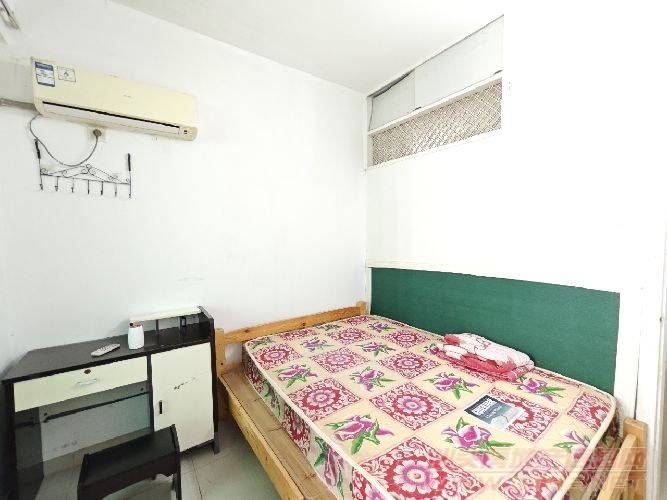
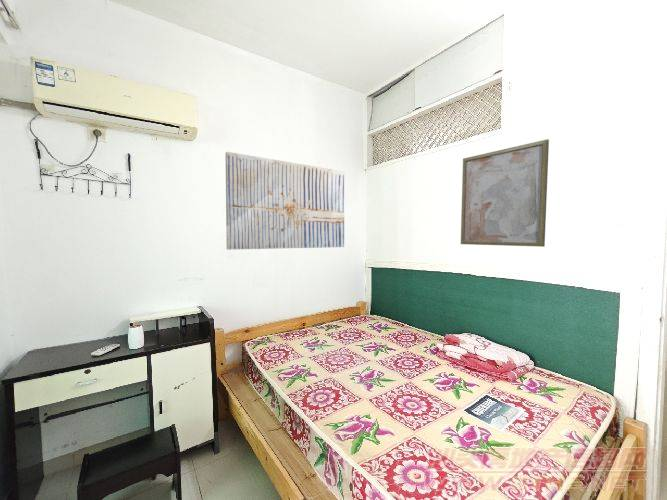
+ wall art (499, 198)
+ wall art (292, 205)
